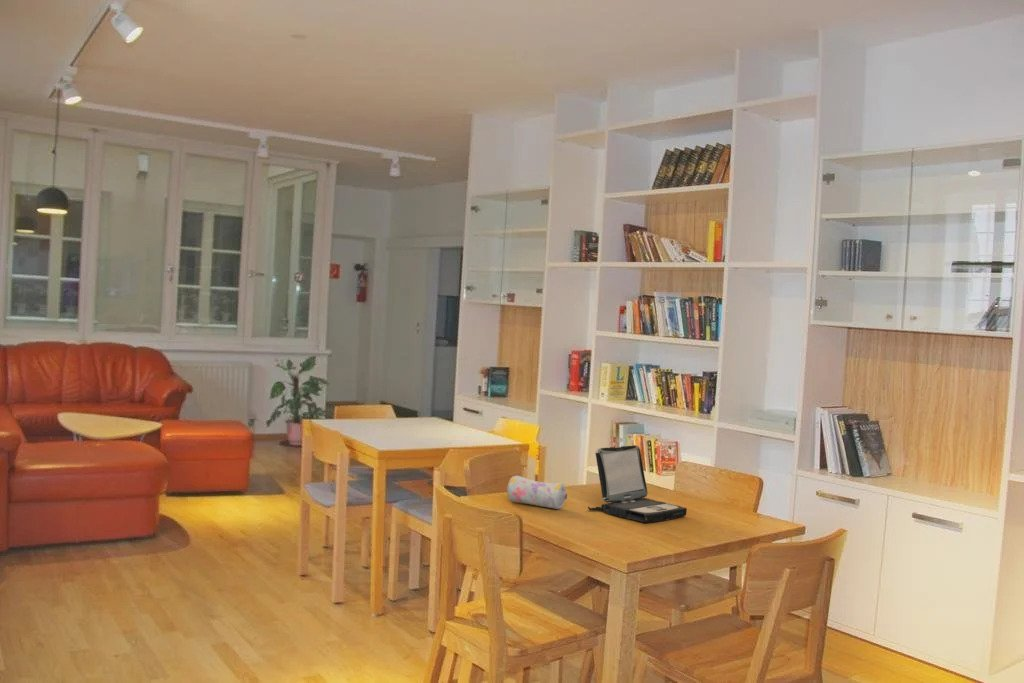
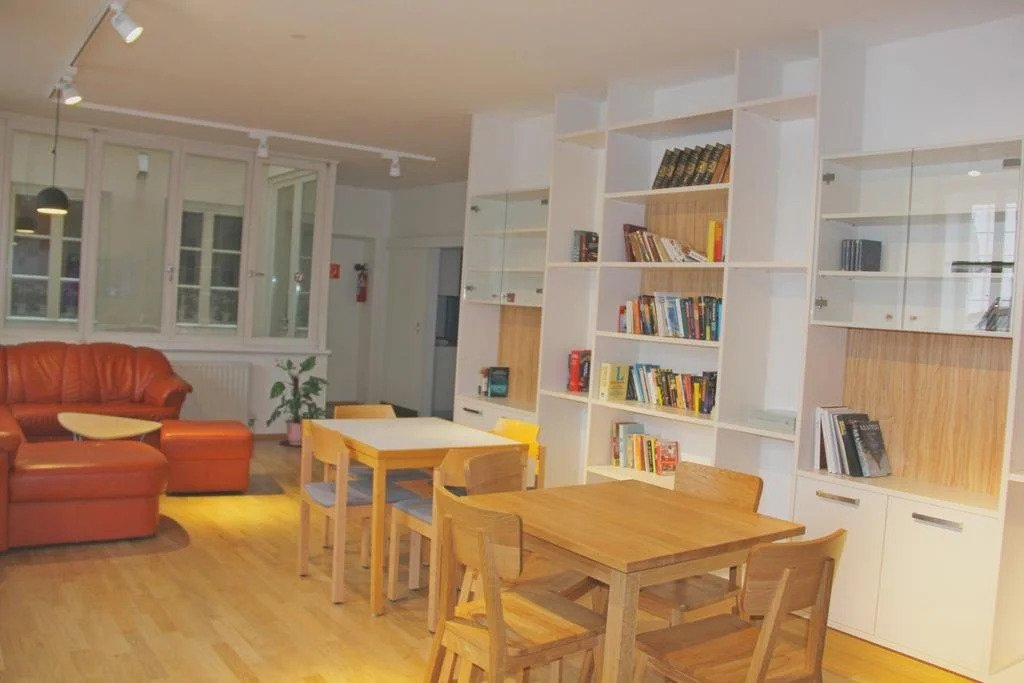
- pencil case (536, 492)
- laptop (638, 481)
